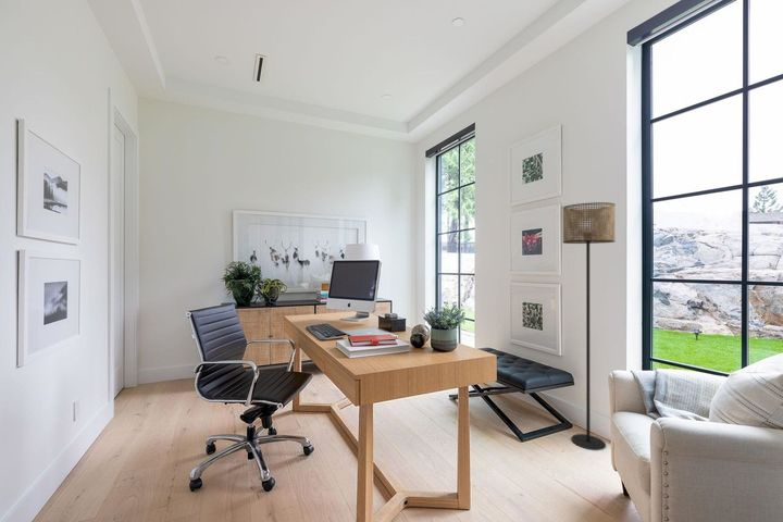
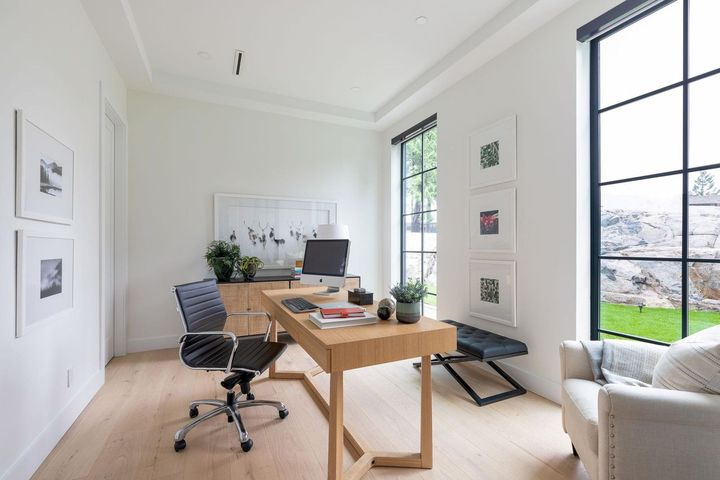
- floor lamp (587, 324)
